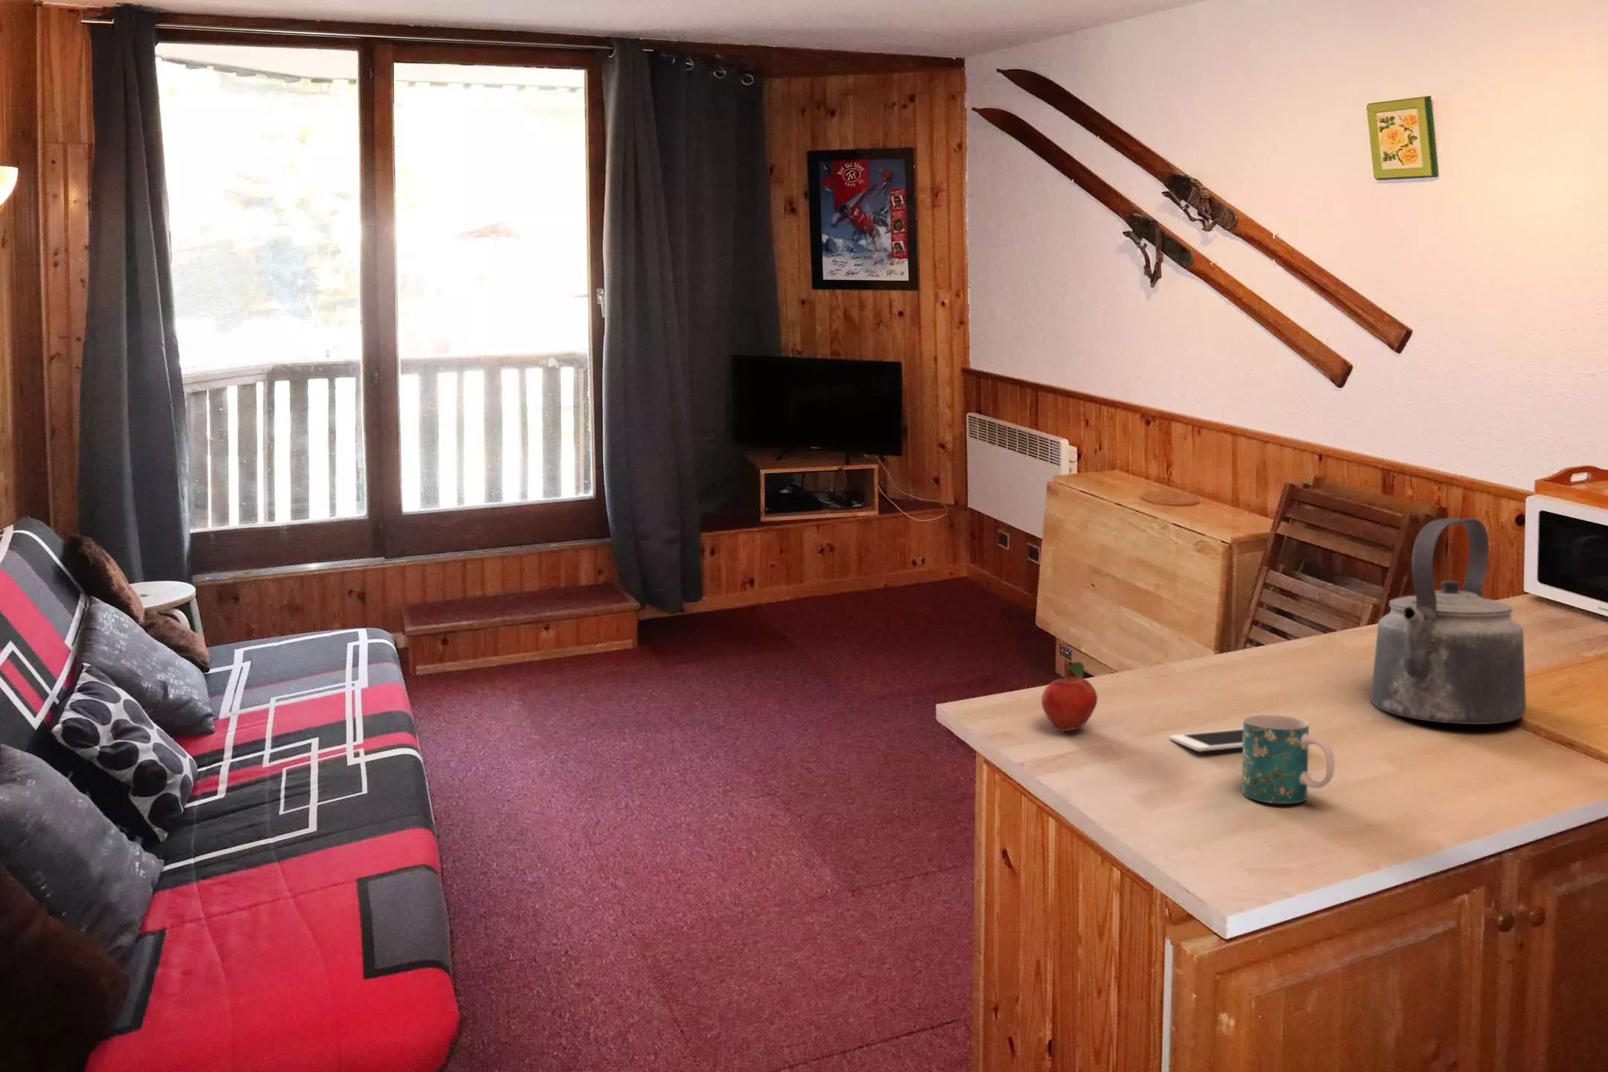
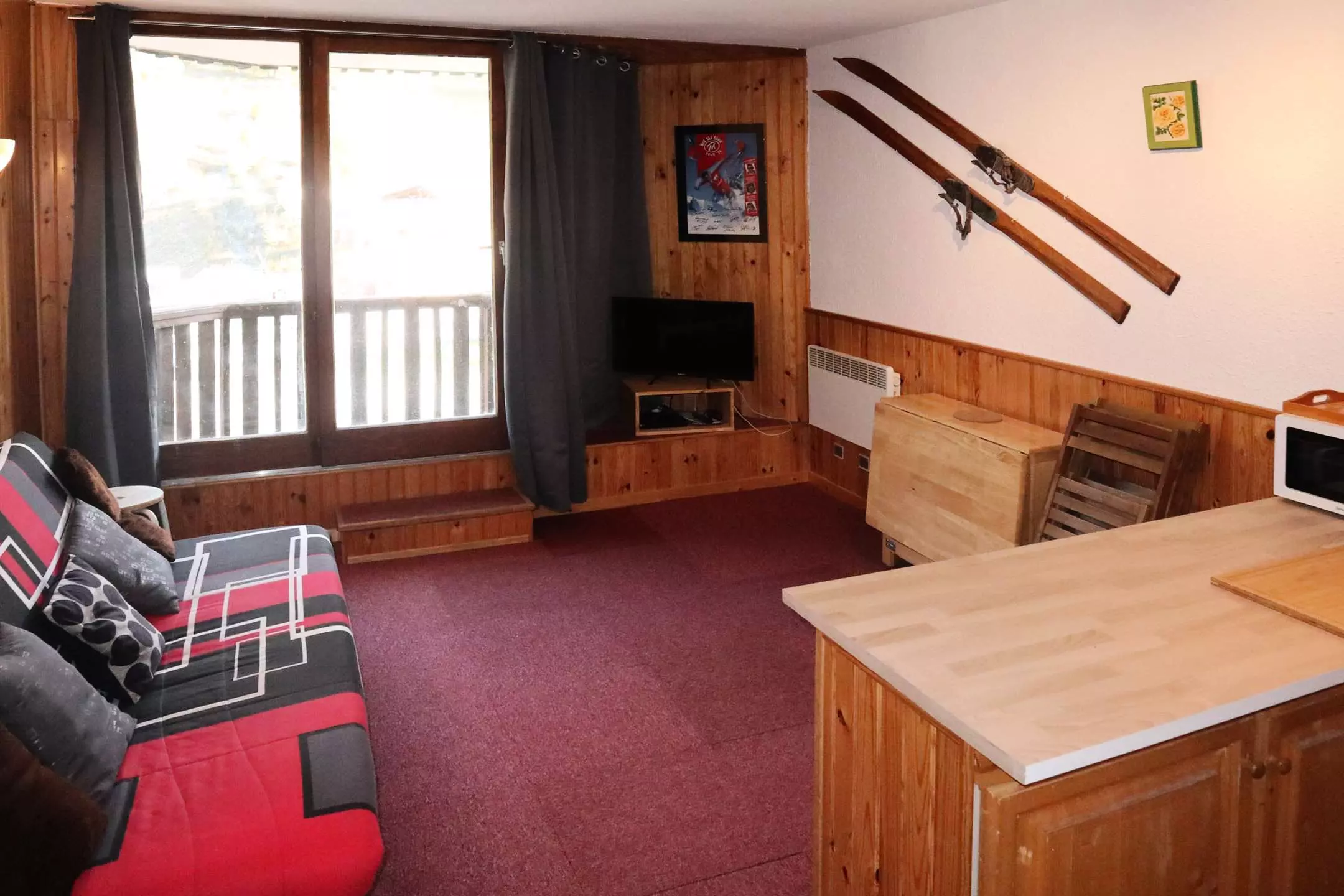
- kettle (1443, 616)
- mug (1287, 761)
- cell phone (1231, 738)
- fruit (1070, 695)
